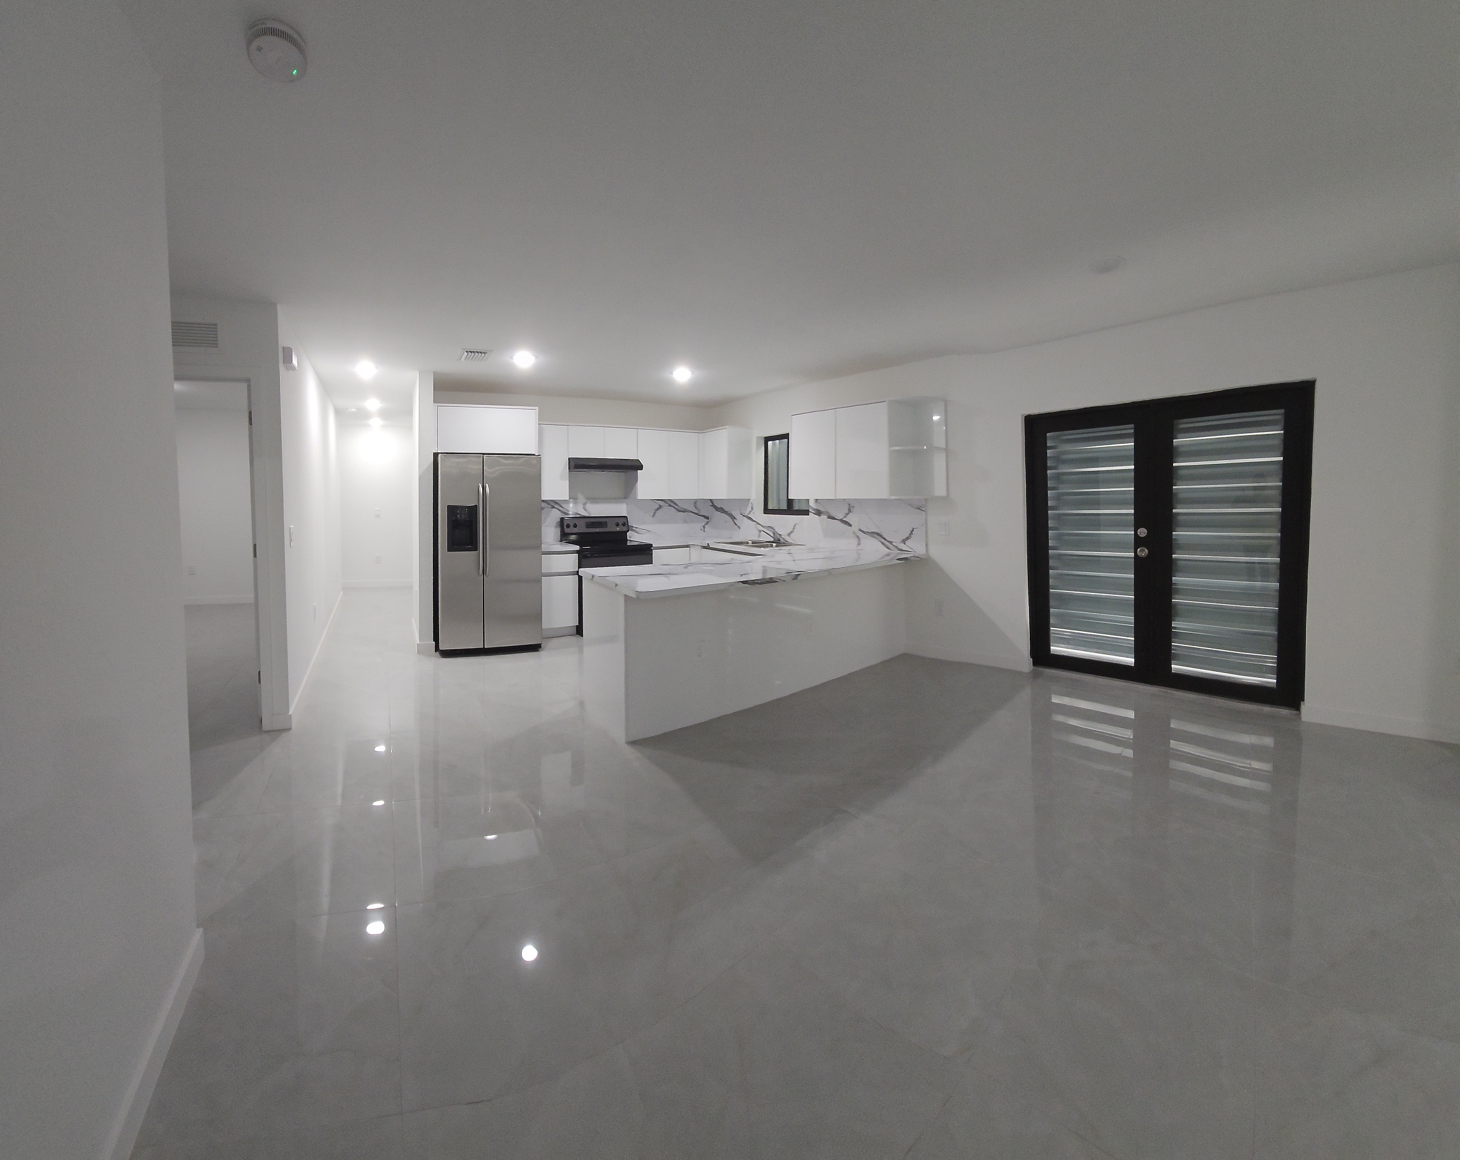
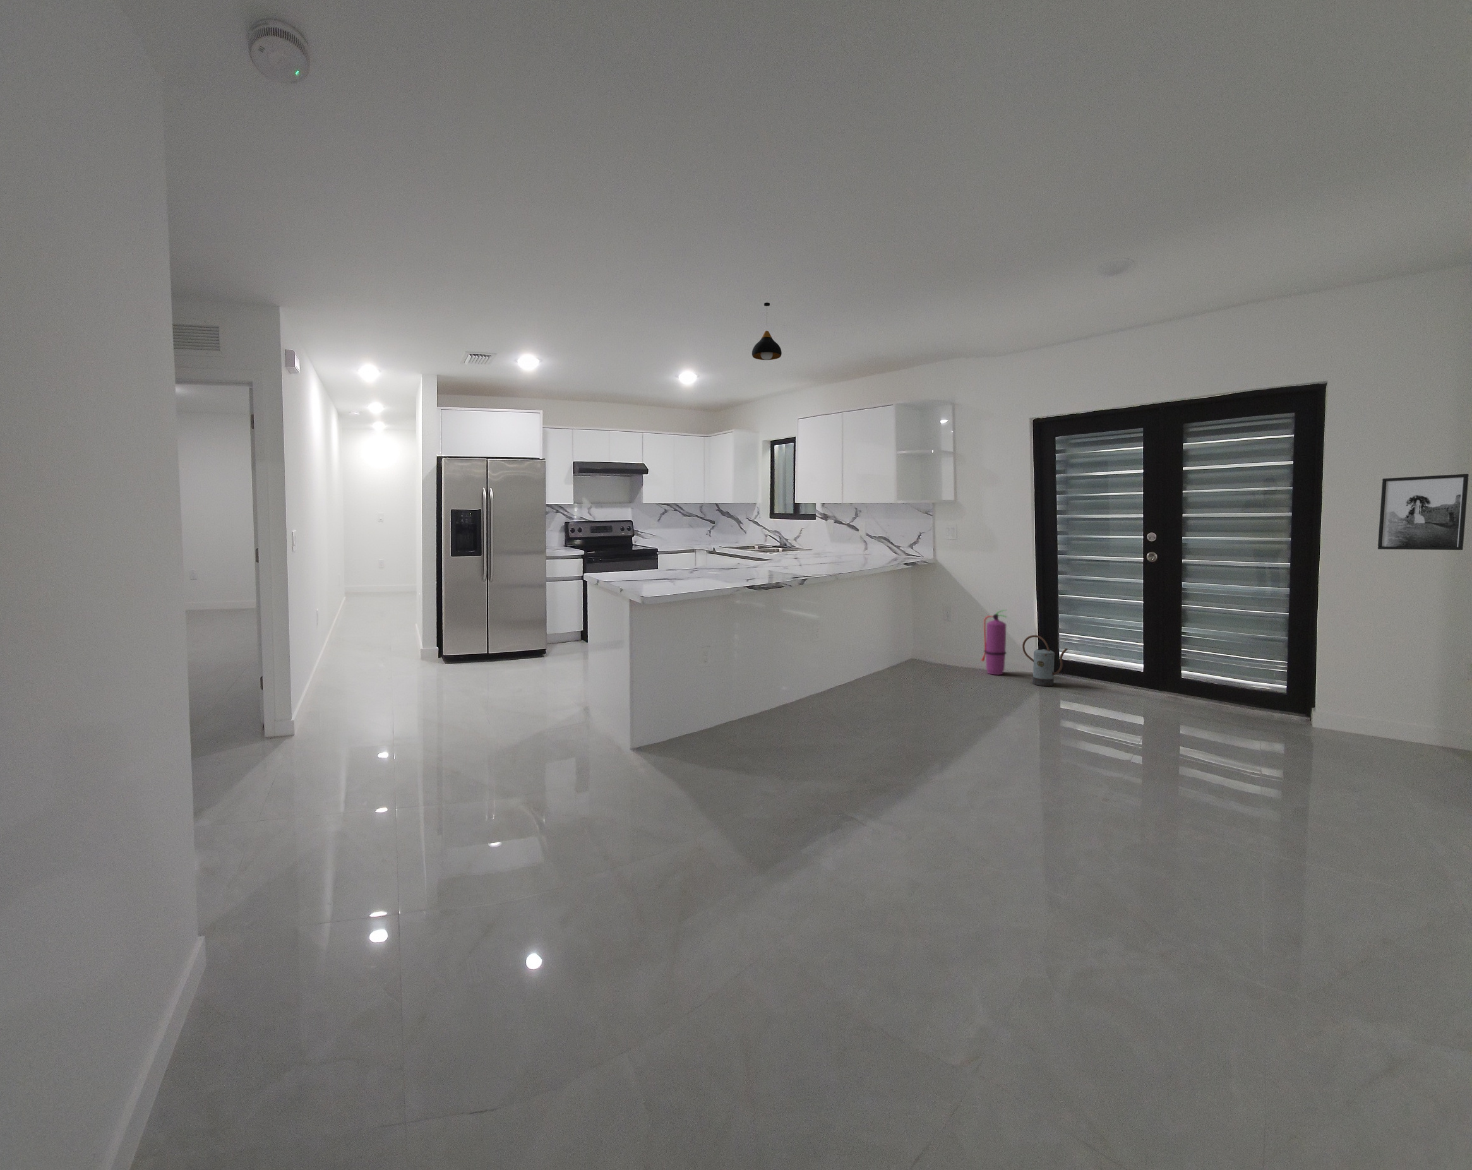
+ pendant light (767, 331)
+ fire extinguisher (993, 641)
+ watering can (1044, 660)
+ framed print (1421, 513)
